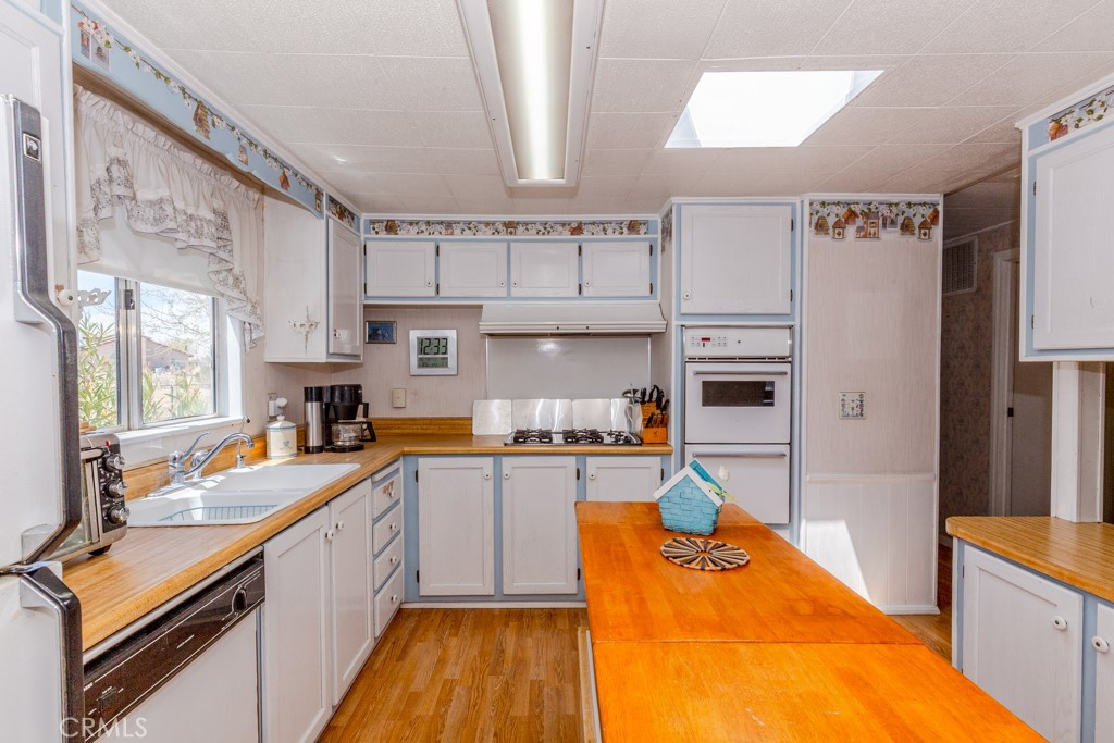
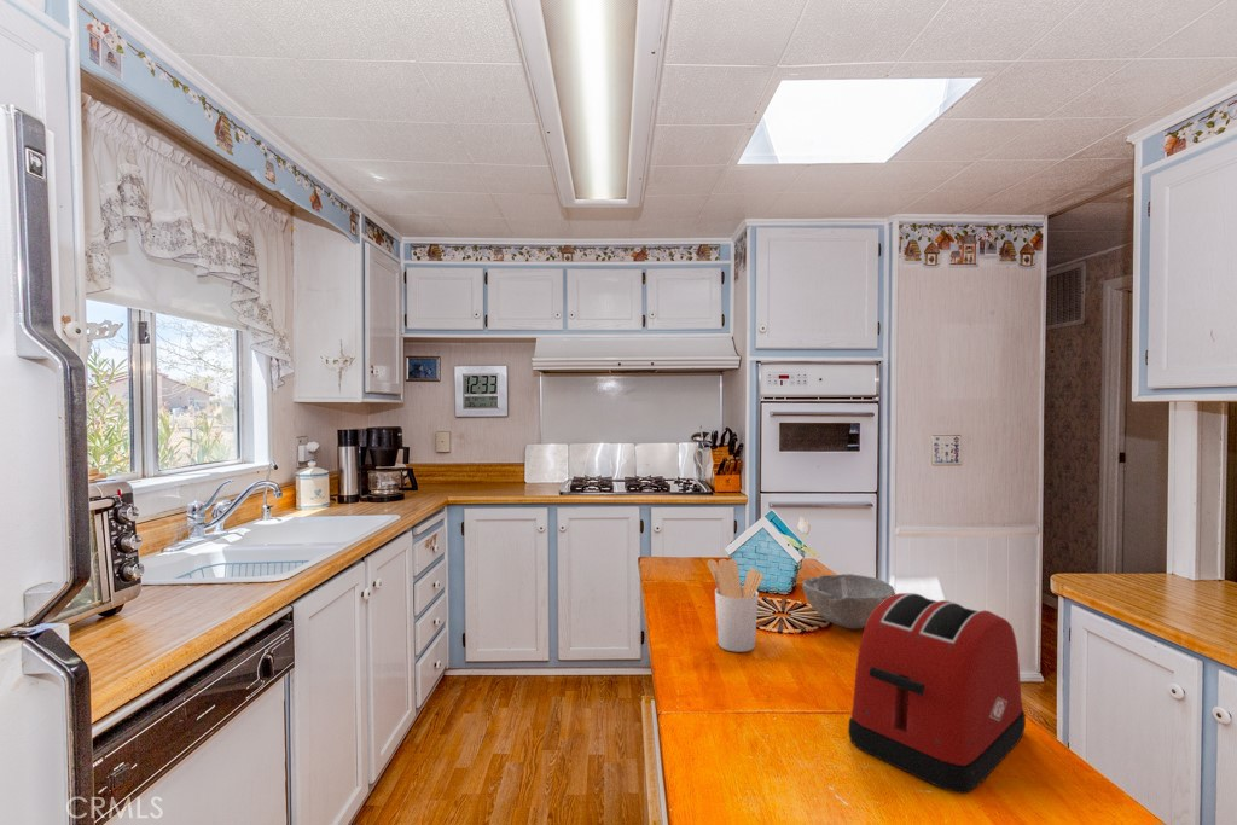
+ toaster (935, 670)
+ bowl (847, 604)
+ utensil holder (731, 600)
